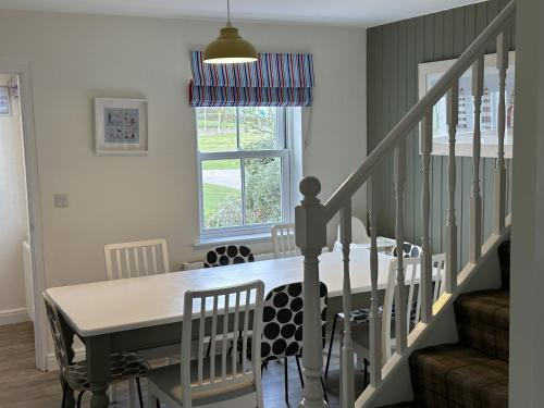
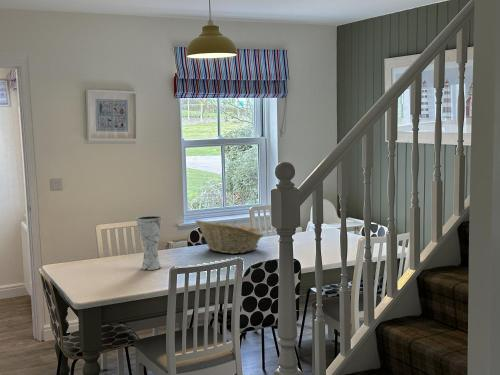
+ vase (150, 242)
+ fruit basket (228, 234)
